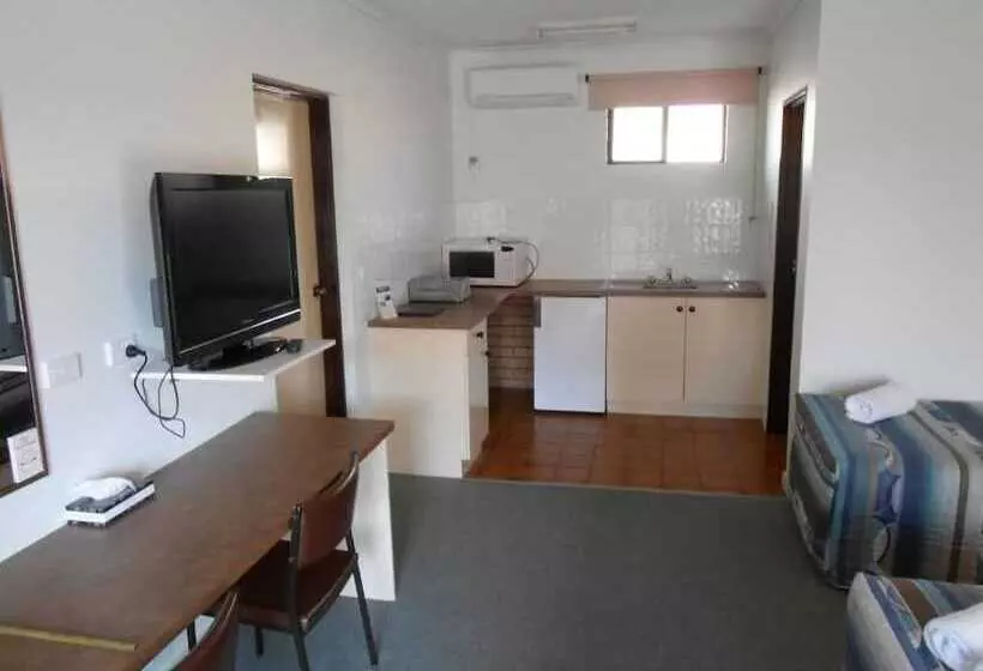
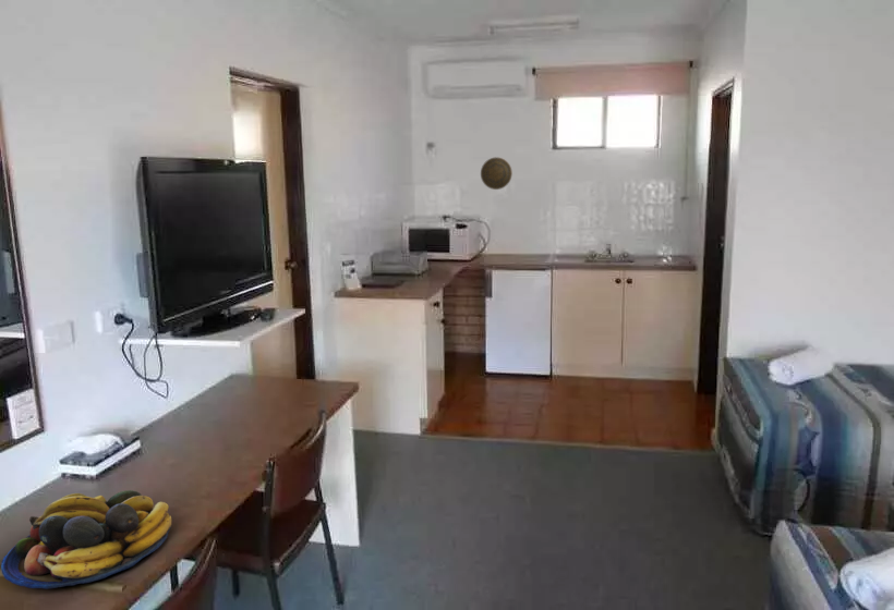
+ decorative plate (496, 173)
+ fruit bowl (85, 522)
